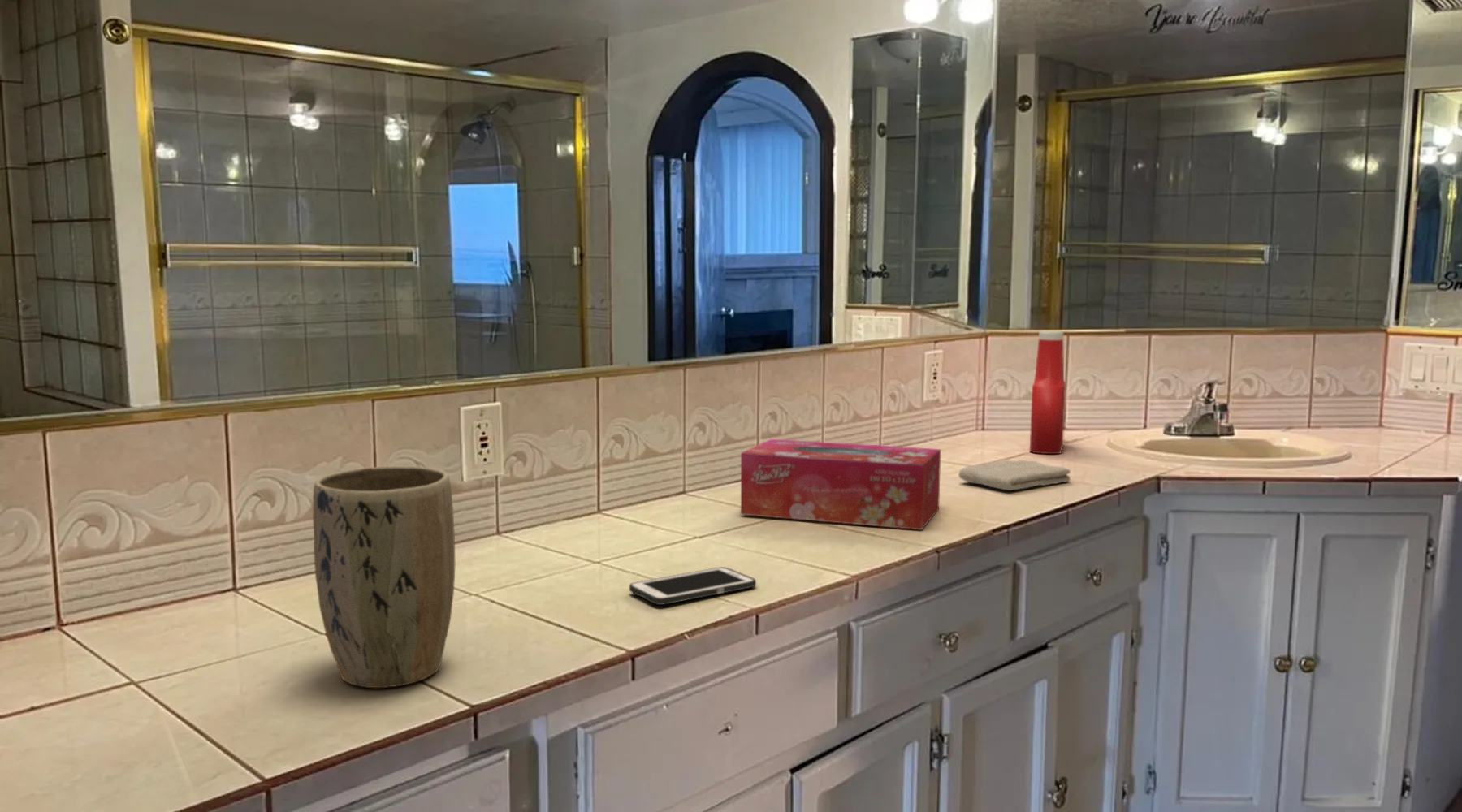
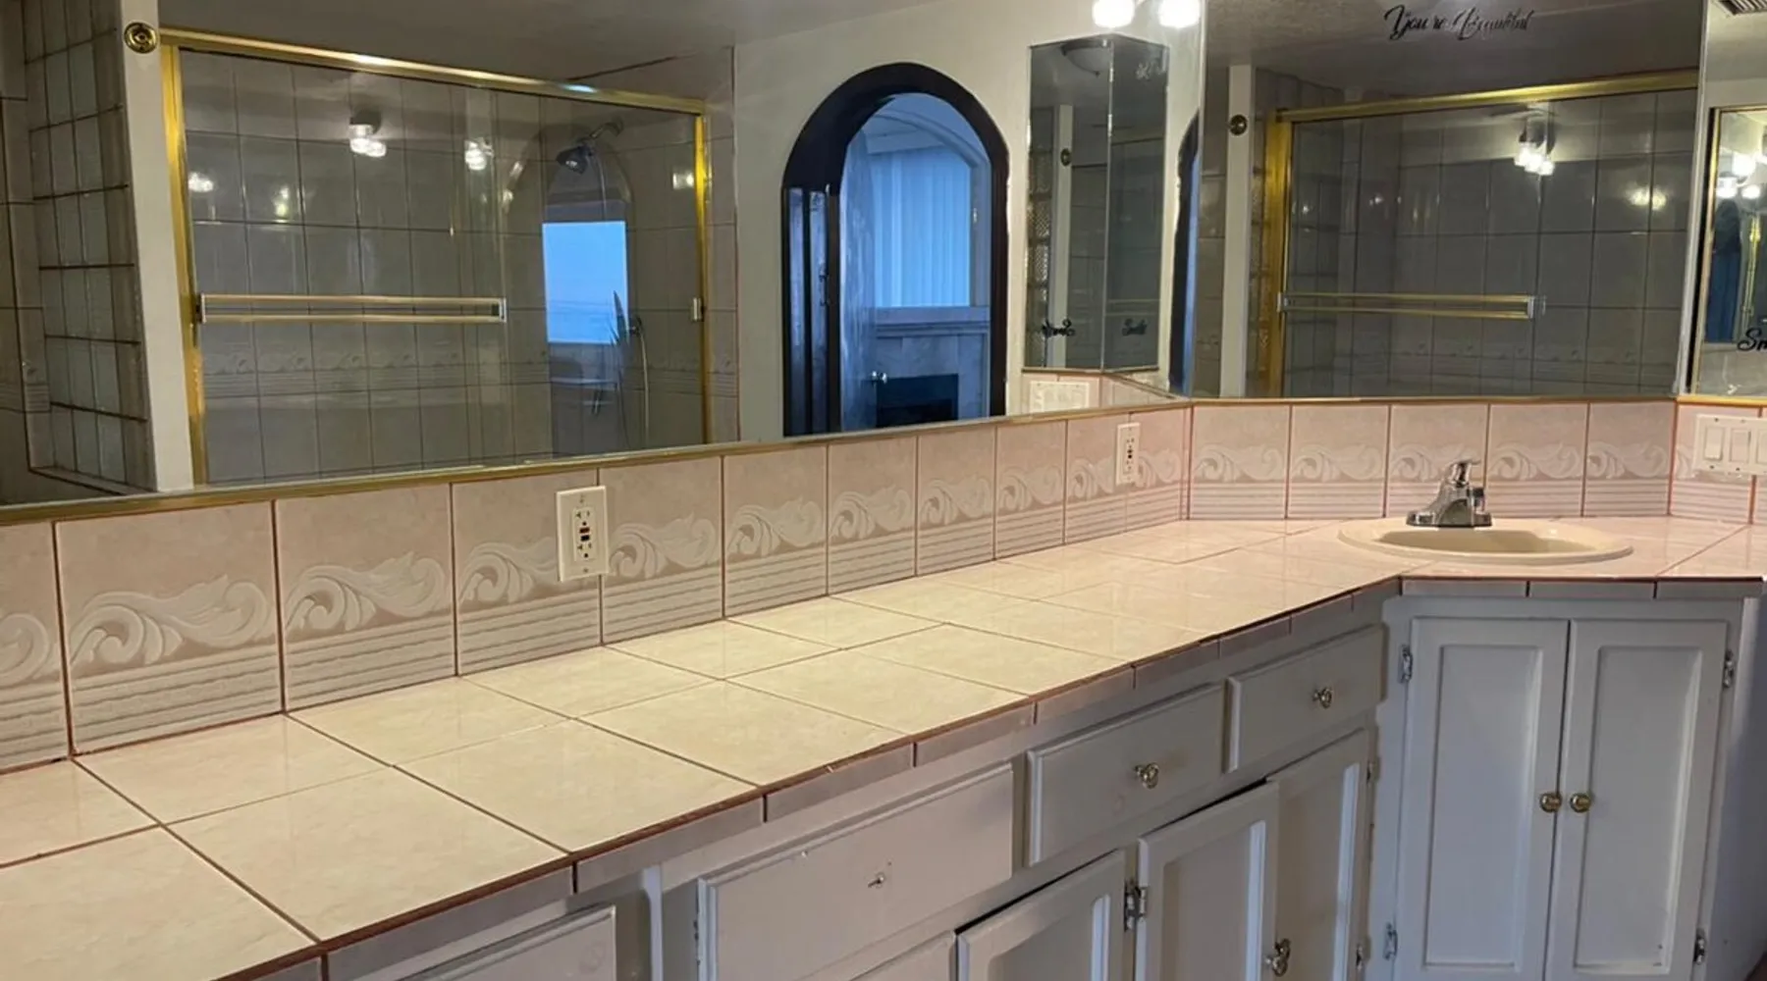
- cell phone (693, 585)
- soap bottle (1049, 390)
- tissue box (841, 482)
- washcloth (1015, 473)
- plant pot (387, 575)
